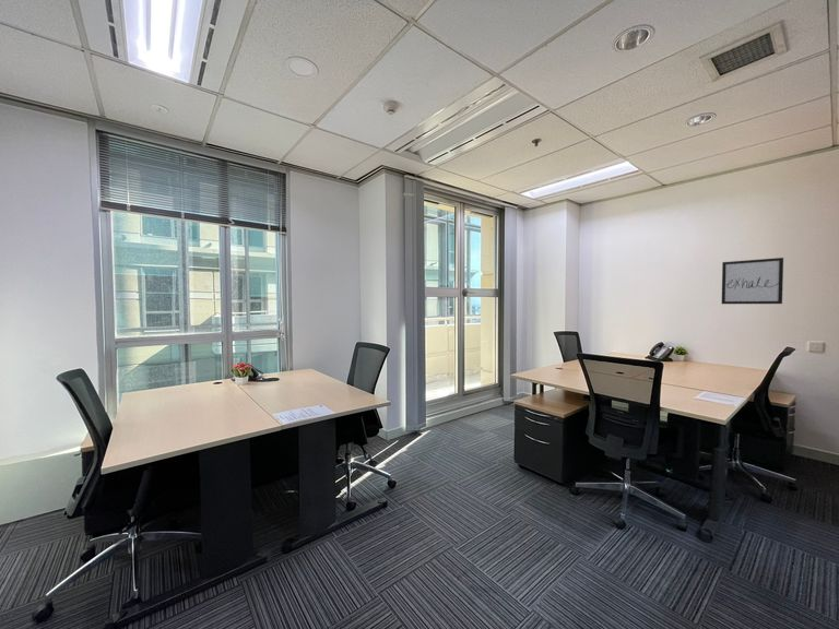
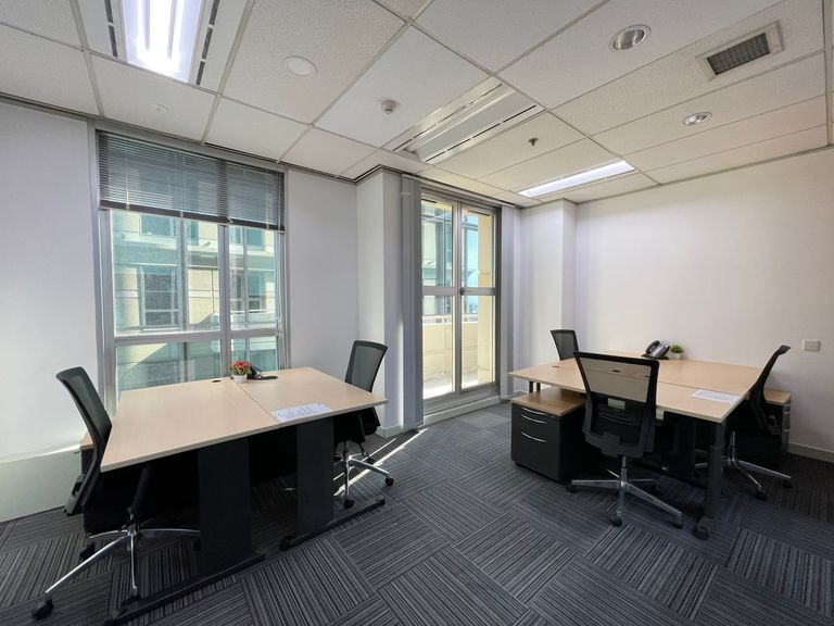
- wall art (751, 282)
